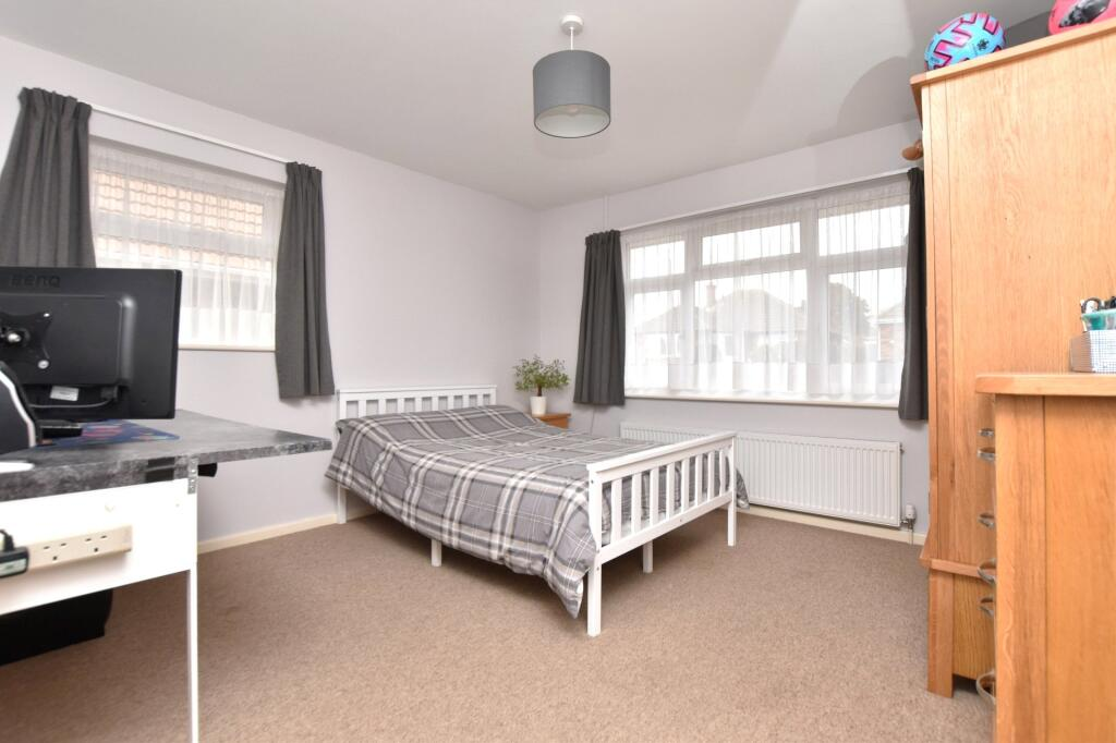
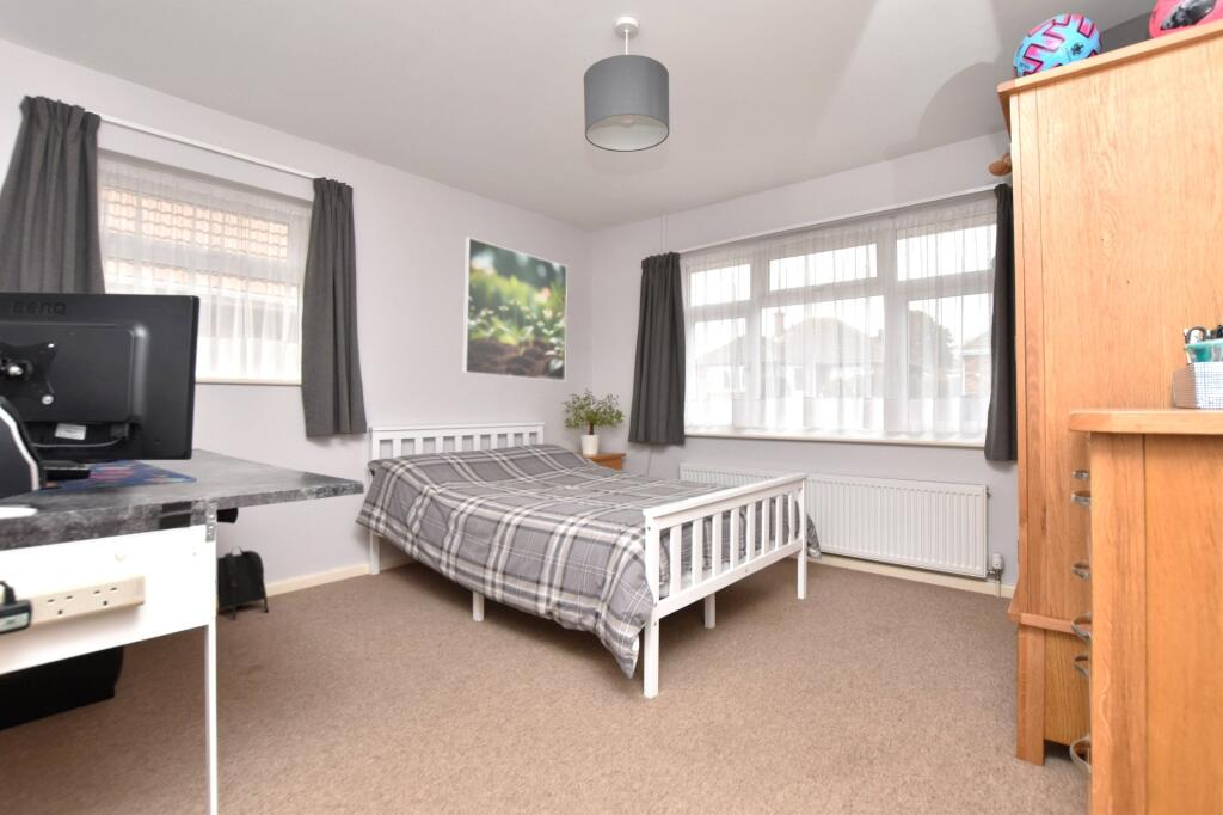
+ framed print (518, 314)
+ backpack (242, 580)
